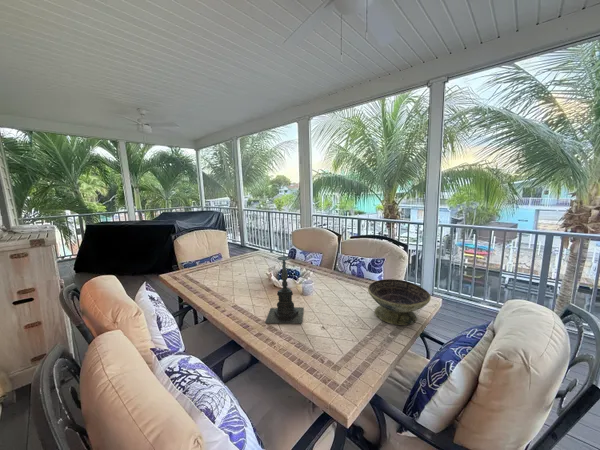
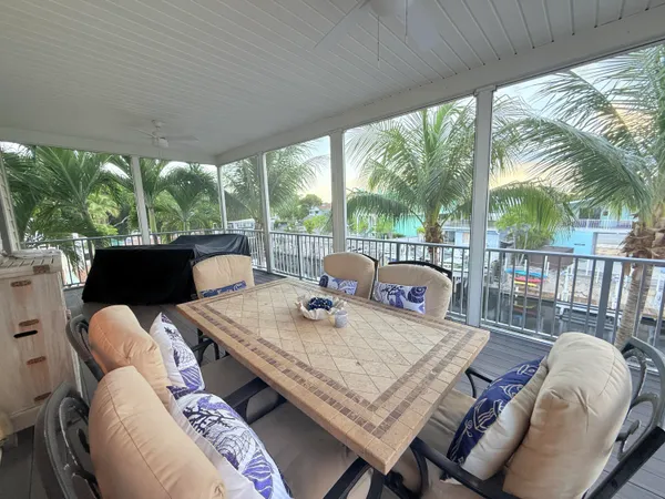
- candle holder (284, 281)
- decorative bowl (397, 302)
